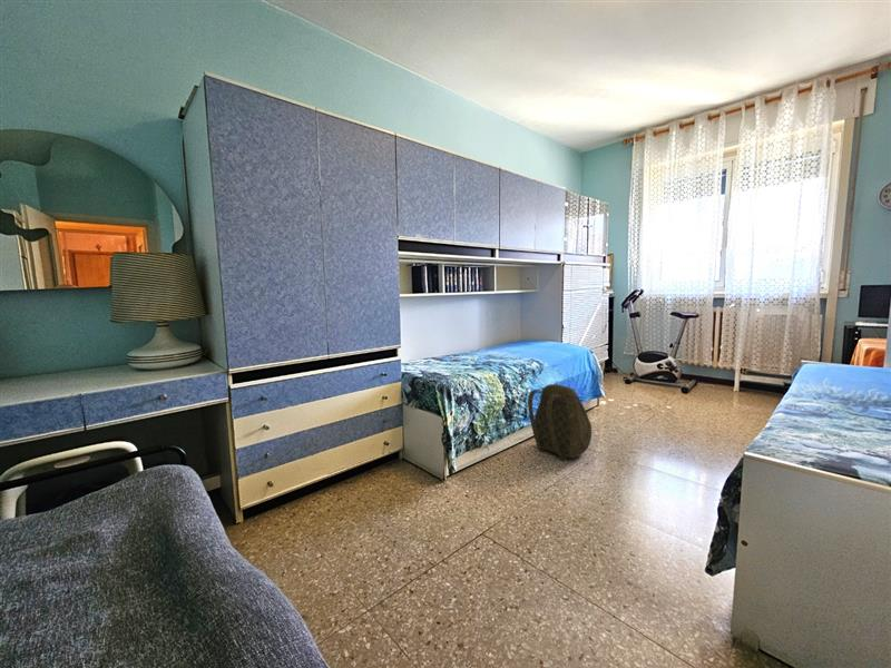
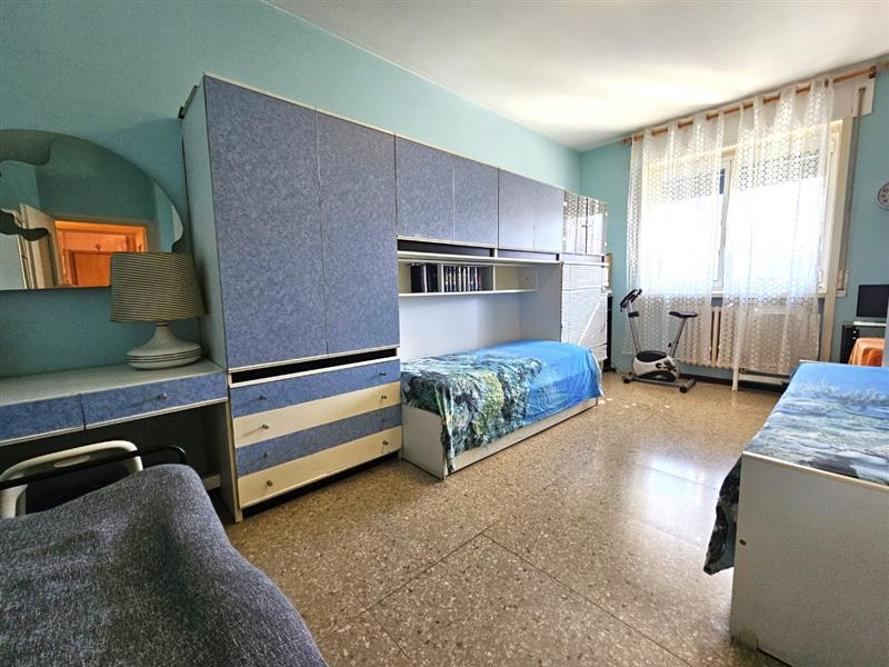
- backpack (557, 420)
